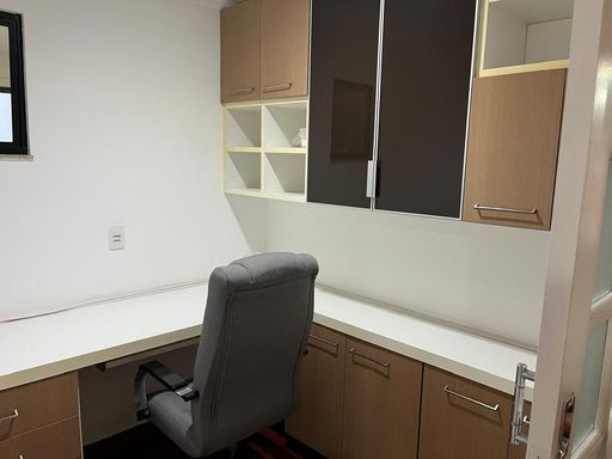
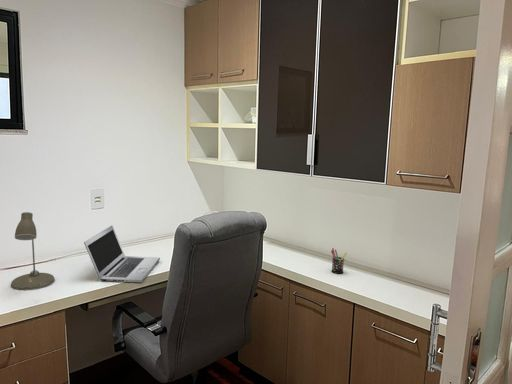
+ desk lamp (32, 247)
+ laptop (123, 252)
+ pen holder (337, 260)
